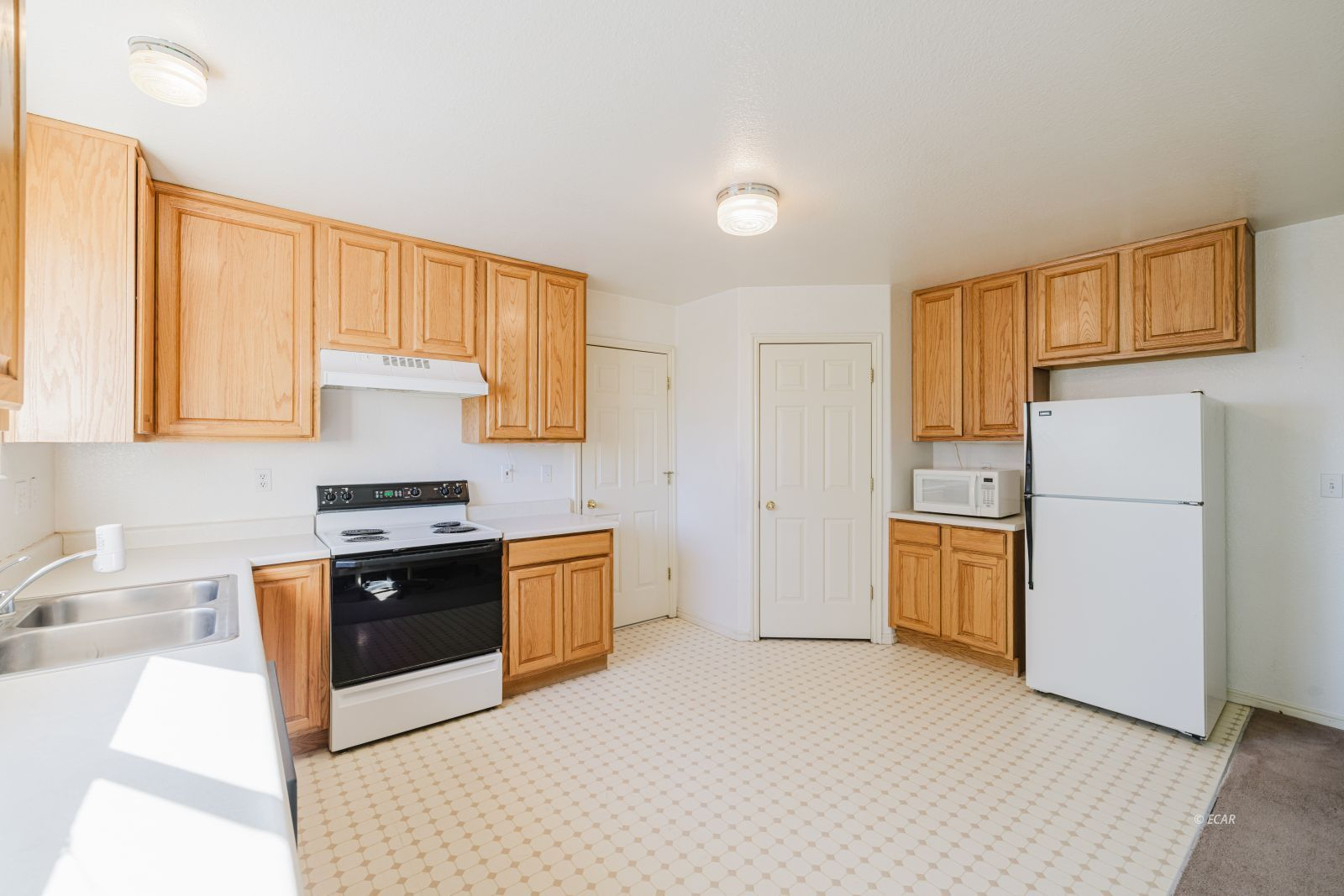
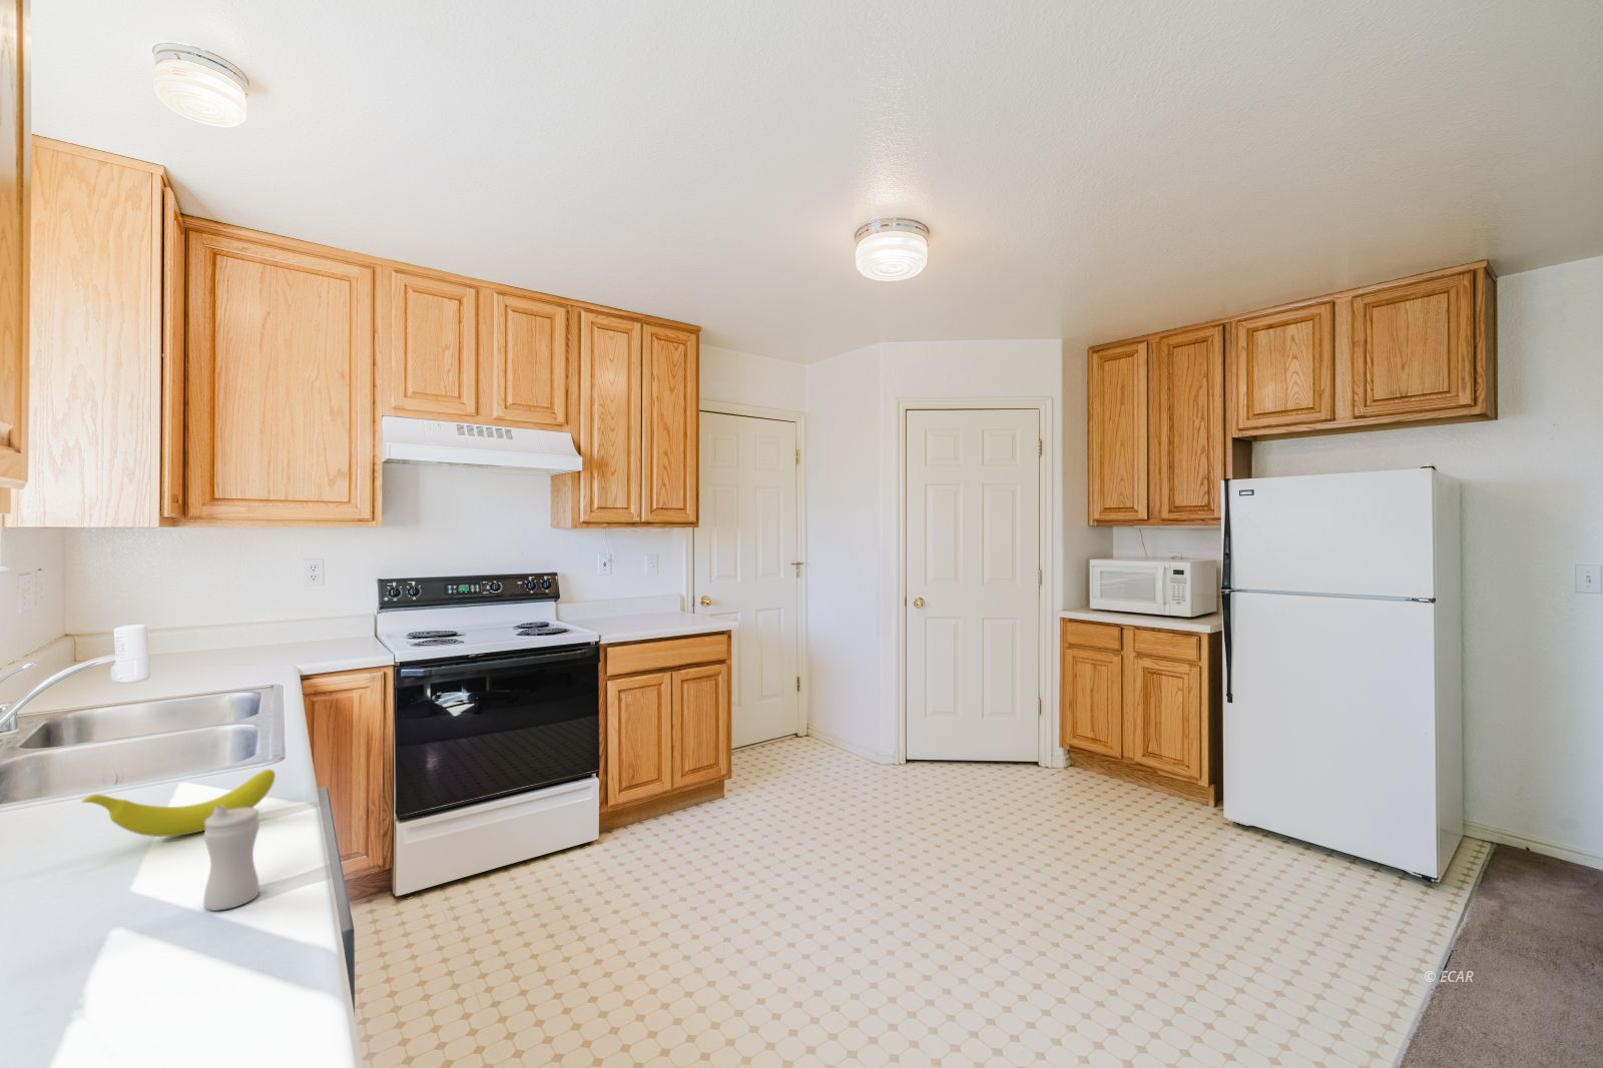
+ salt shaker (231, 851)
+ fruit (185, 806)
